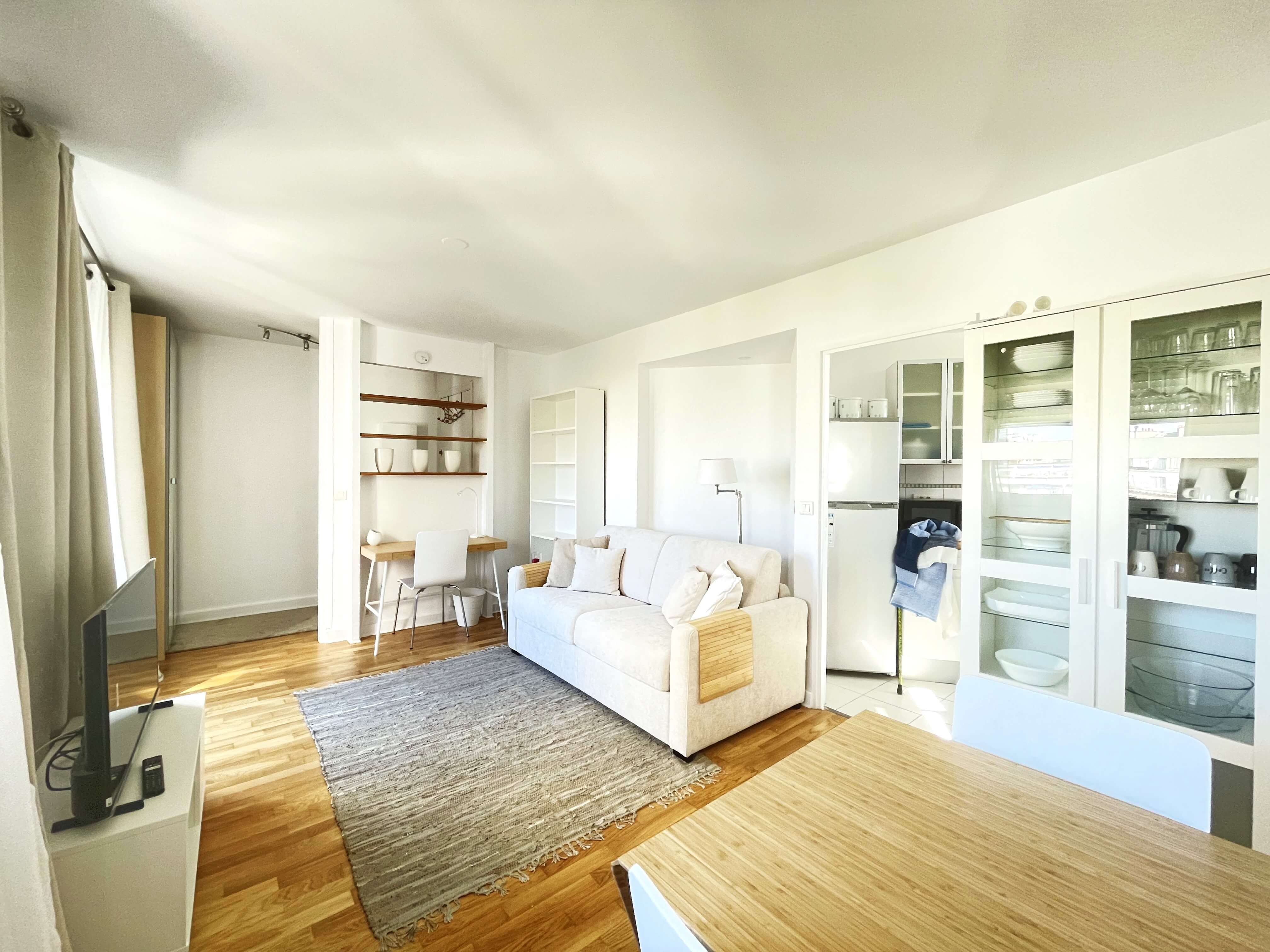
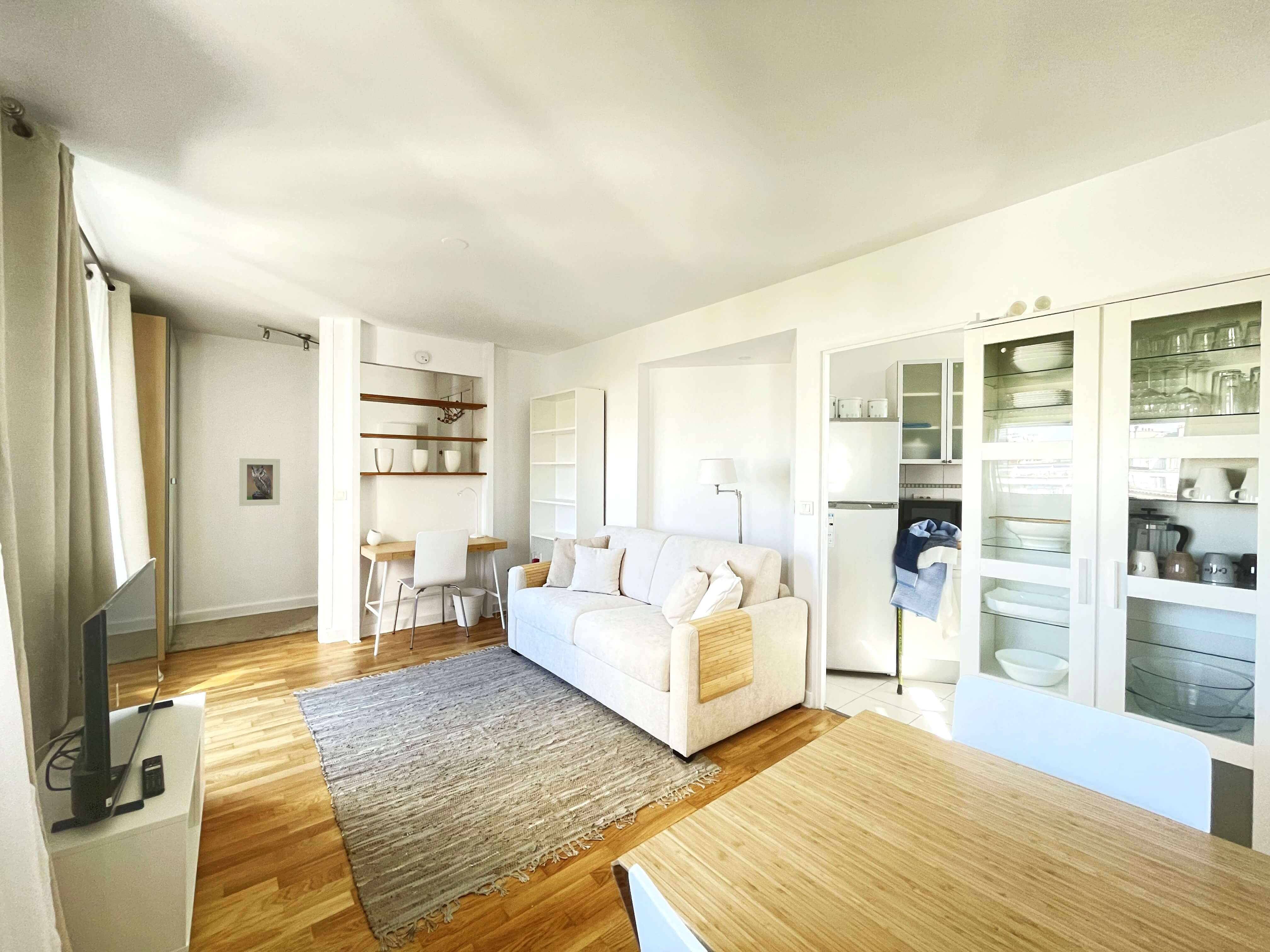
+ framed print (260, 482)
